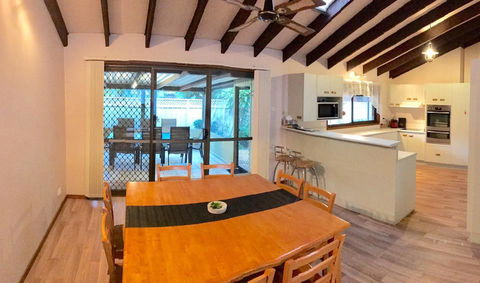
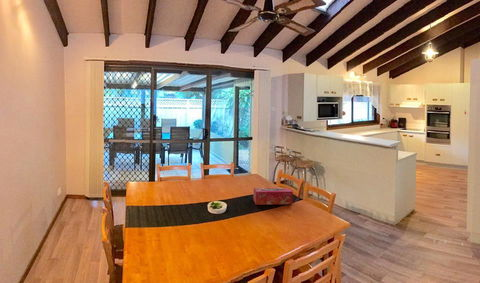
+ tissue box (272, 195)
